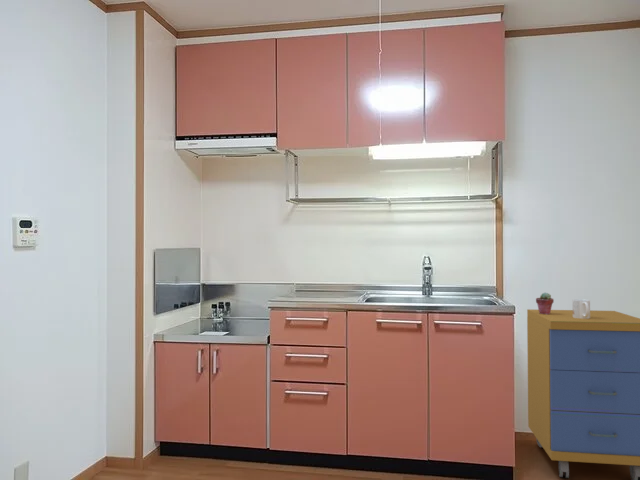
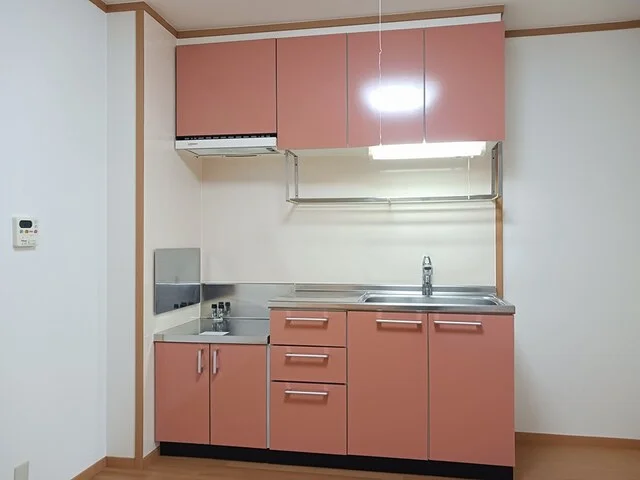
- potted succulent (544, 302)
- storage cabinet (585, 389)
- mug (582, 308)
